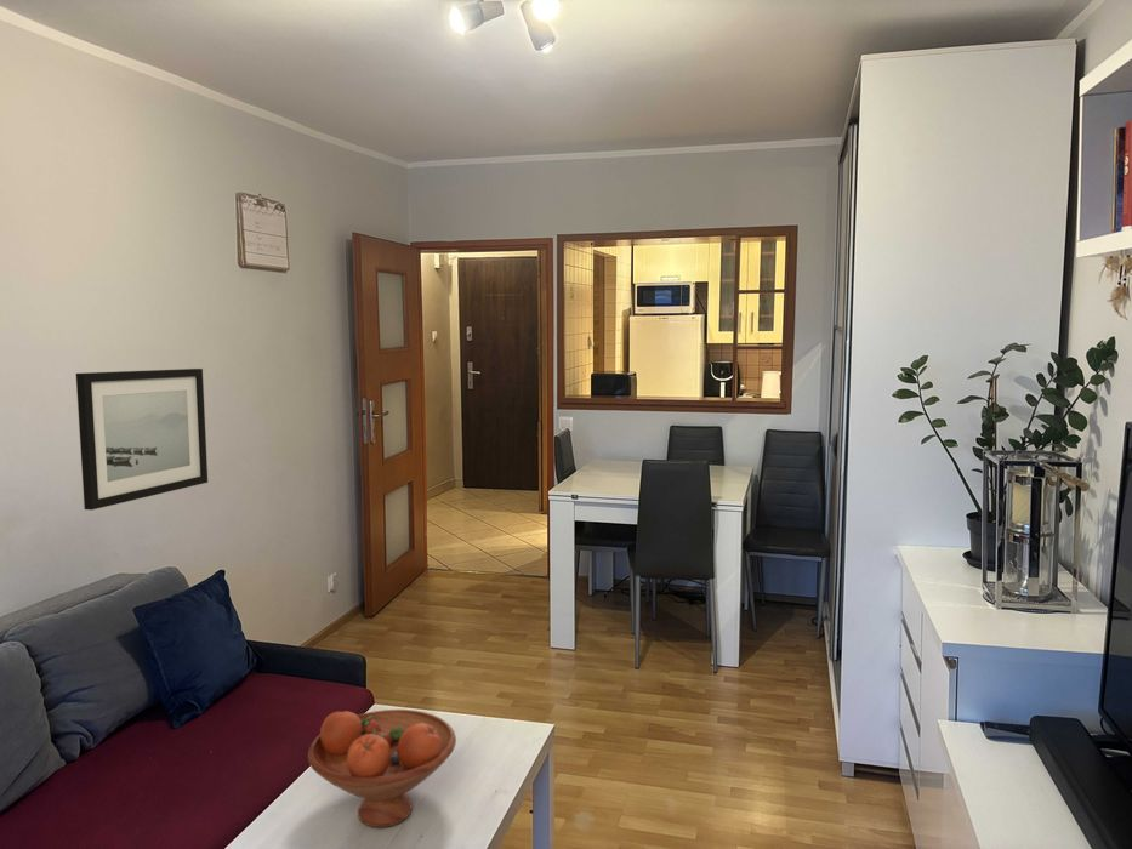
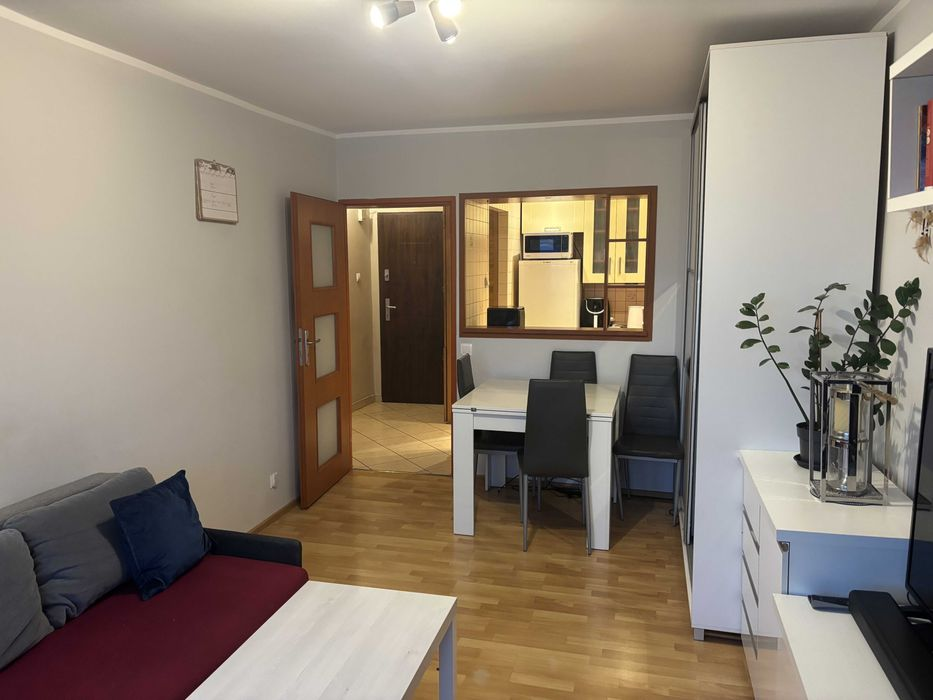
- wall art (148, 433)
- fruit bowl (383, 763)
